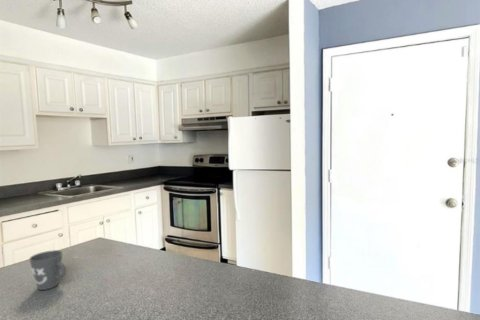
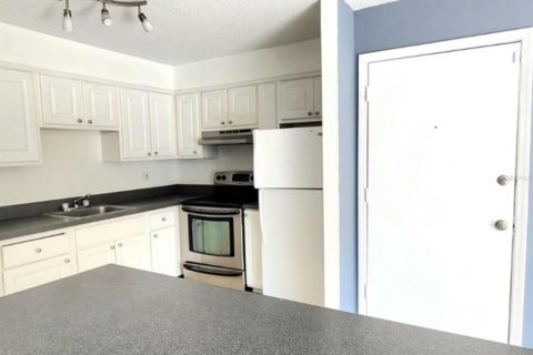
- mug (50, 270)
